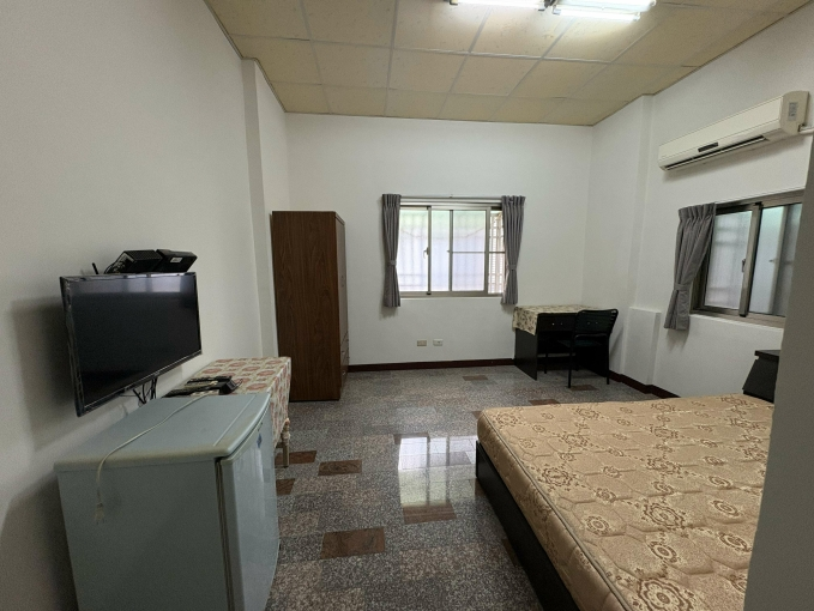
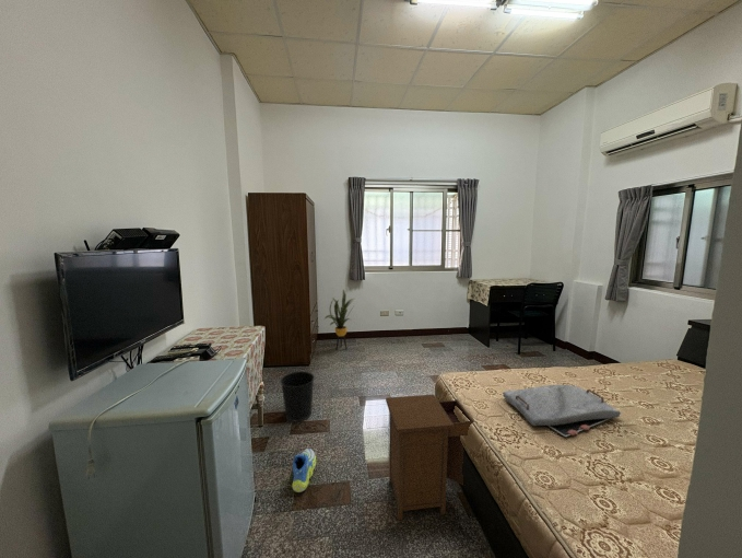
+ sneaker (305, 461)
+ nightstand (427, 452)
+ wastebasket (297, 396)
+ serving tray (562, 405)
+ house plant (343, 321)
